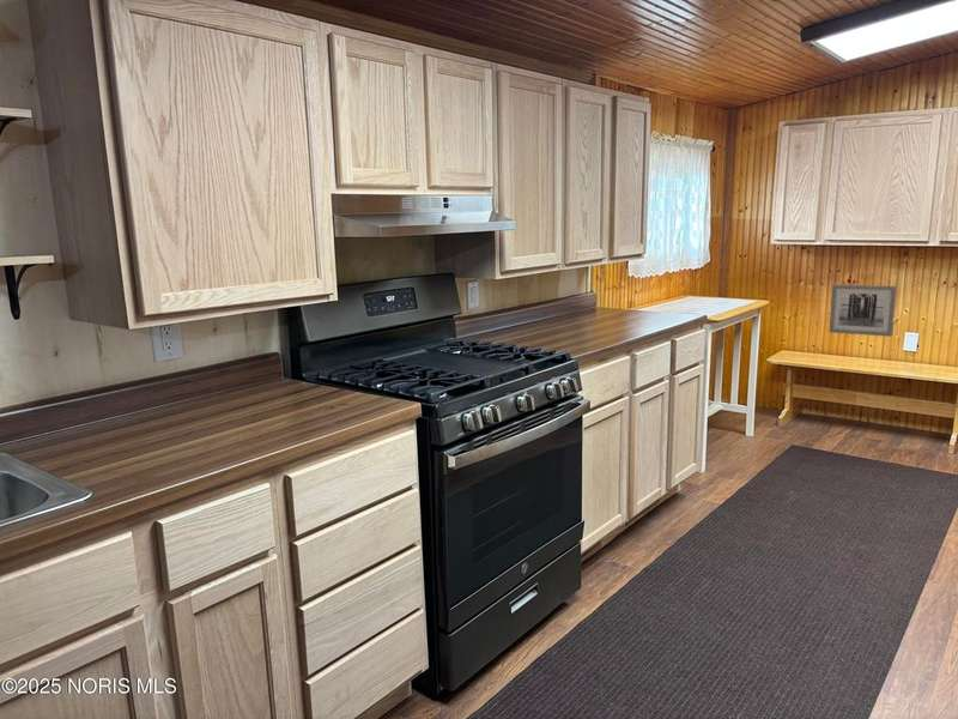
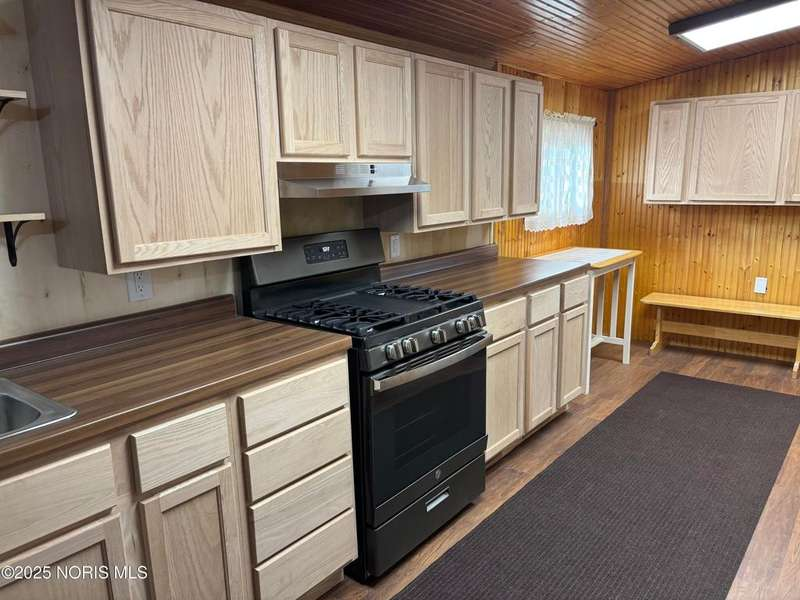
- wall art (861, 309)
